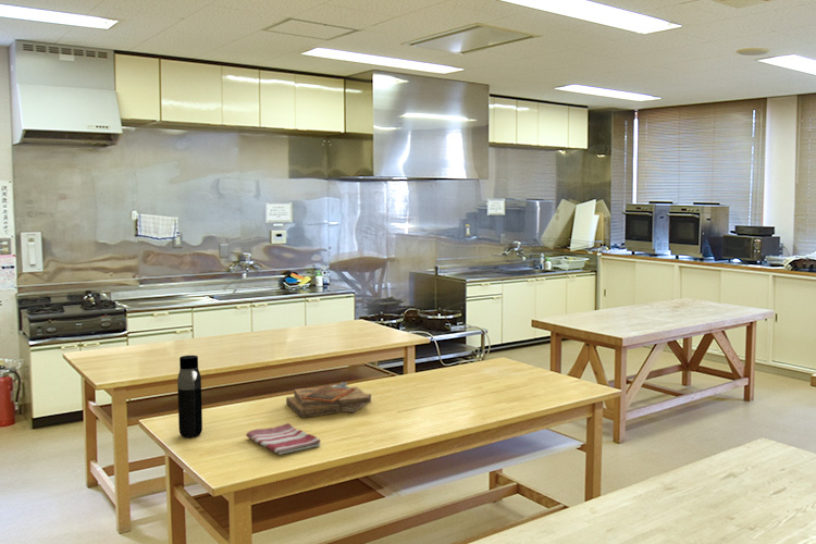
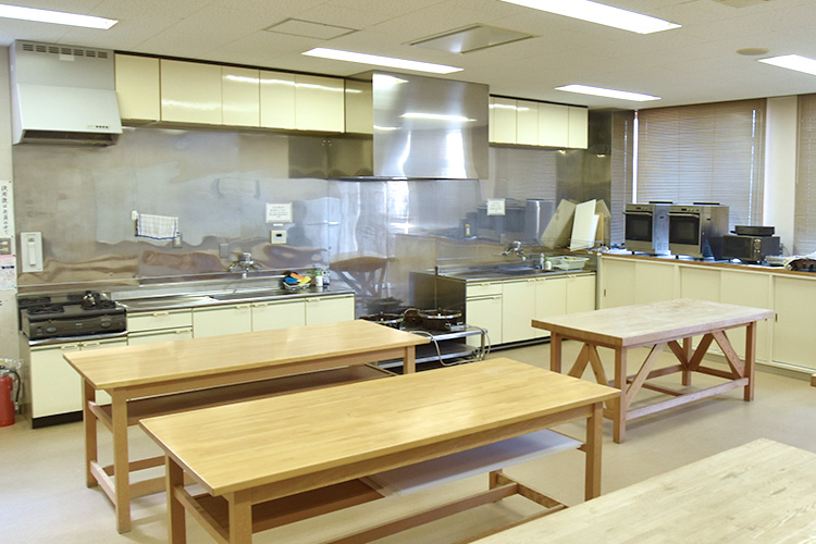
- dish towel (283, 437)
- water bottle (189, 396)
- clipboard (326, 398)
